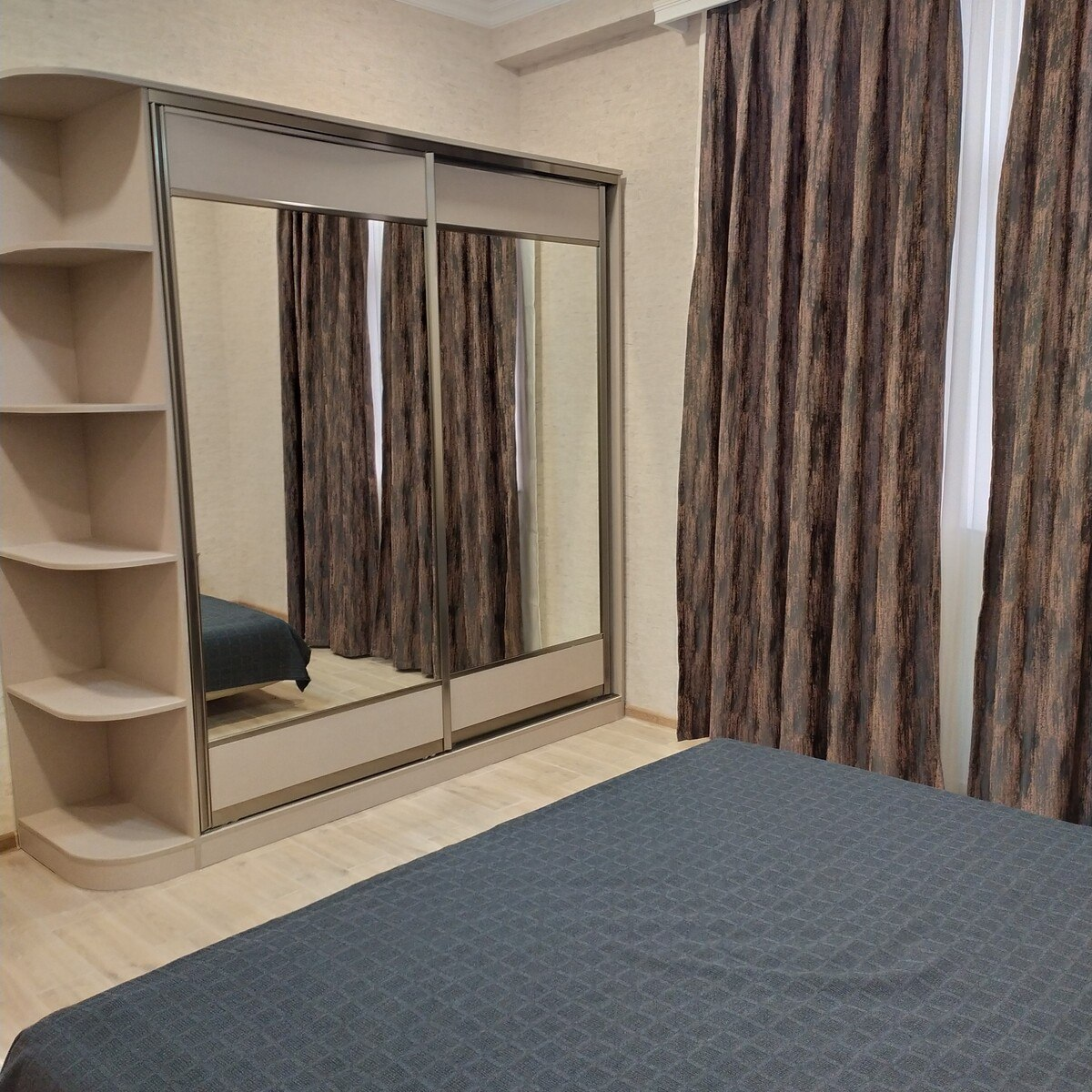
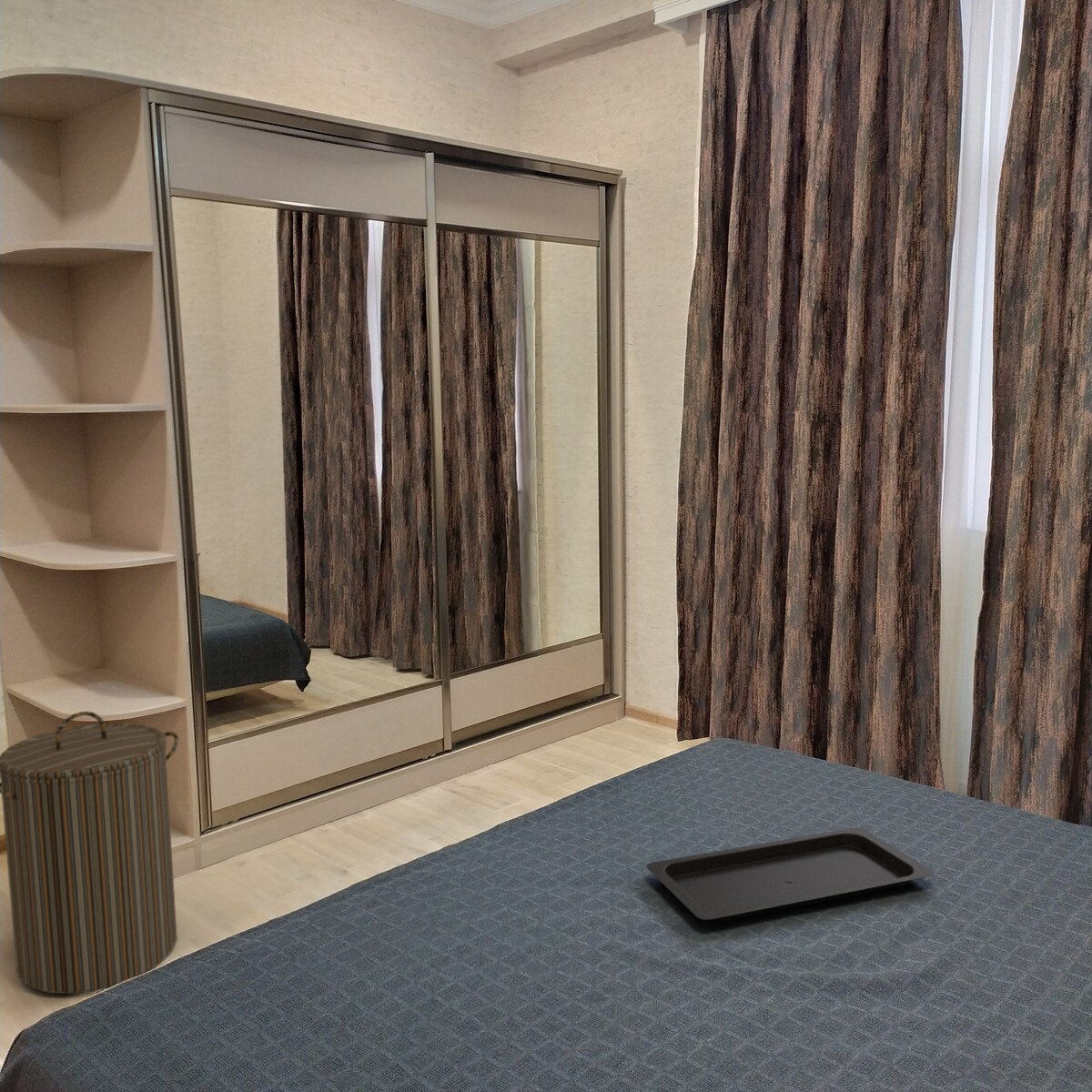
+ laundry hamper (91, 834)
+ serving tray (788, 875)
